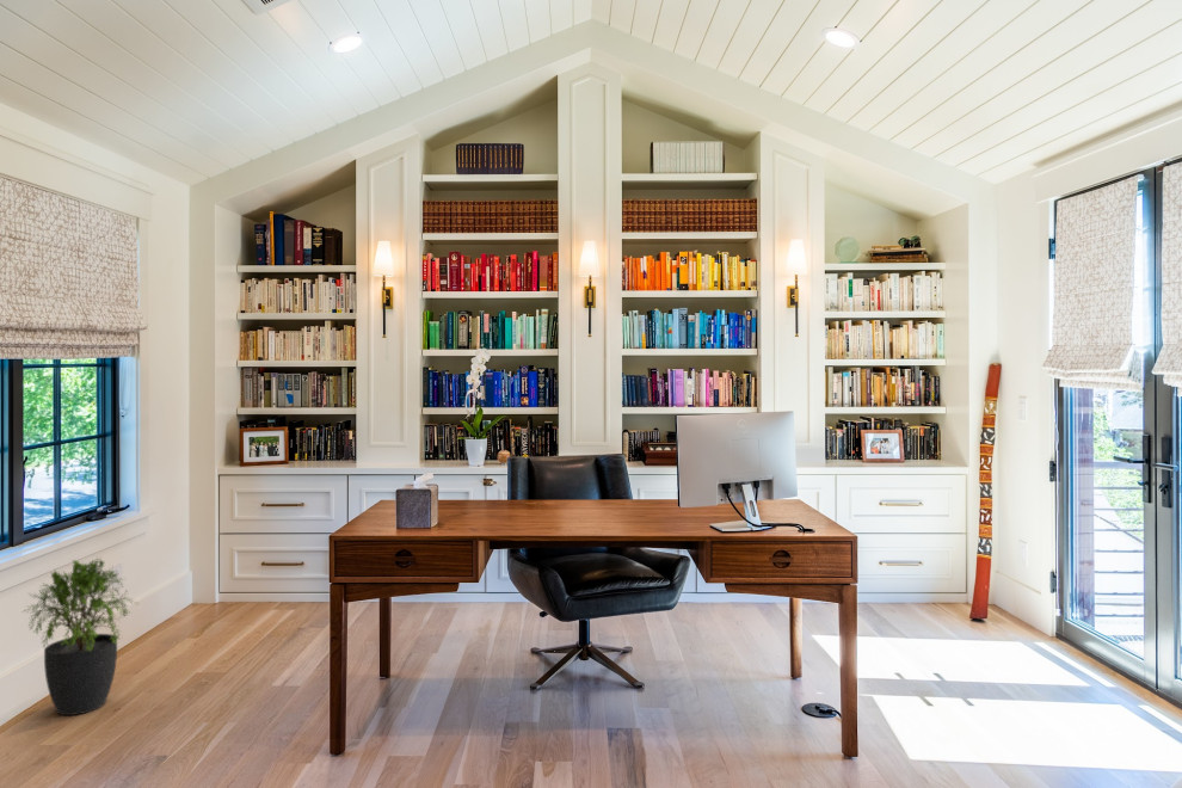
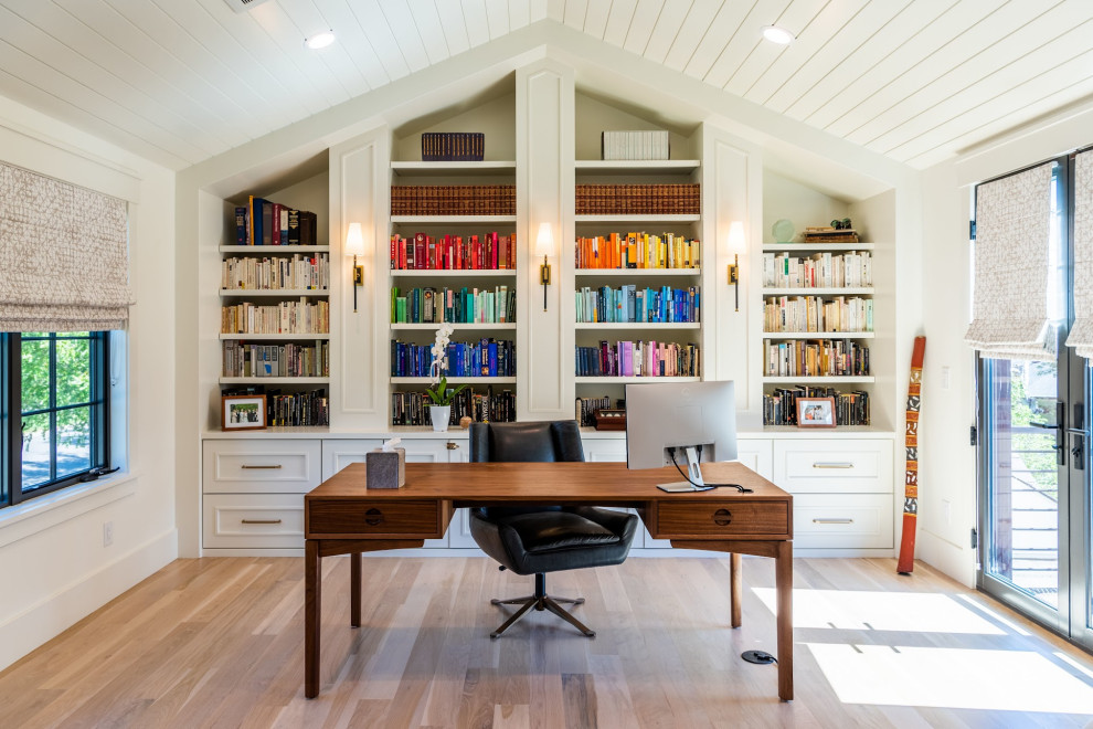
- potted plant (75, 633)
